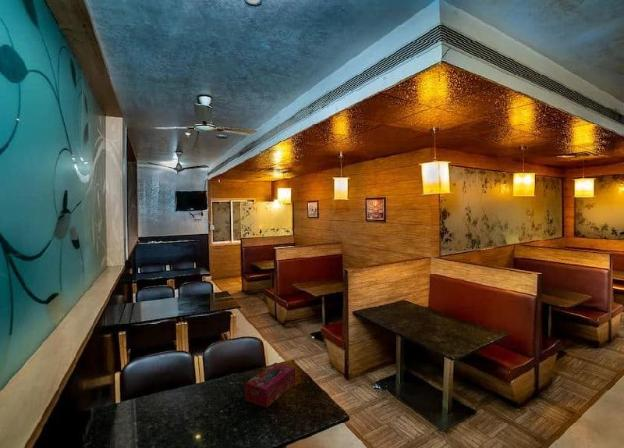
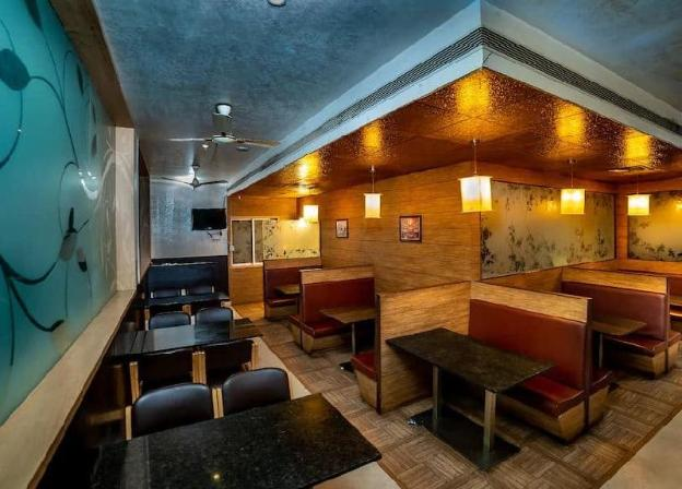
- tissue box (271, 383)
